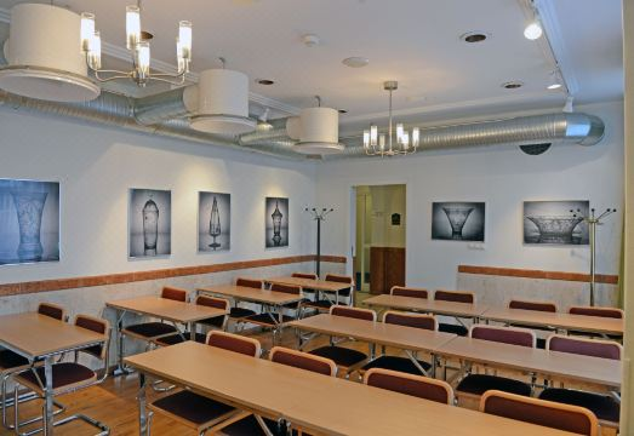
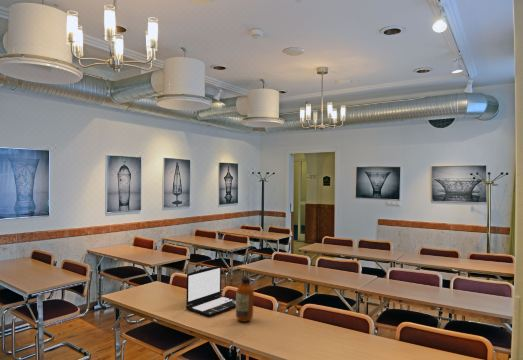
+ bottle (244, 299)
+ laptop (215, 288)
